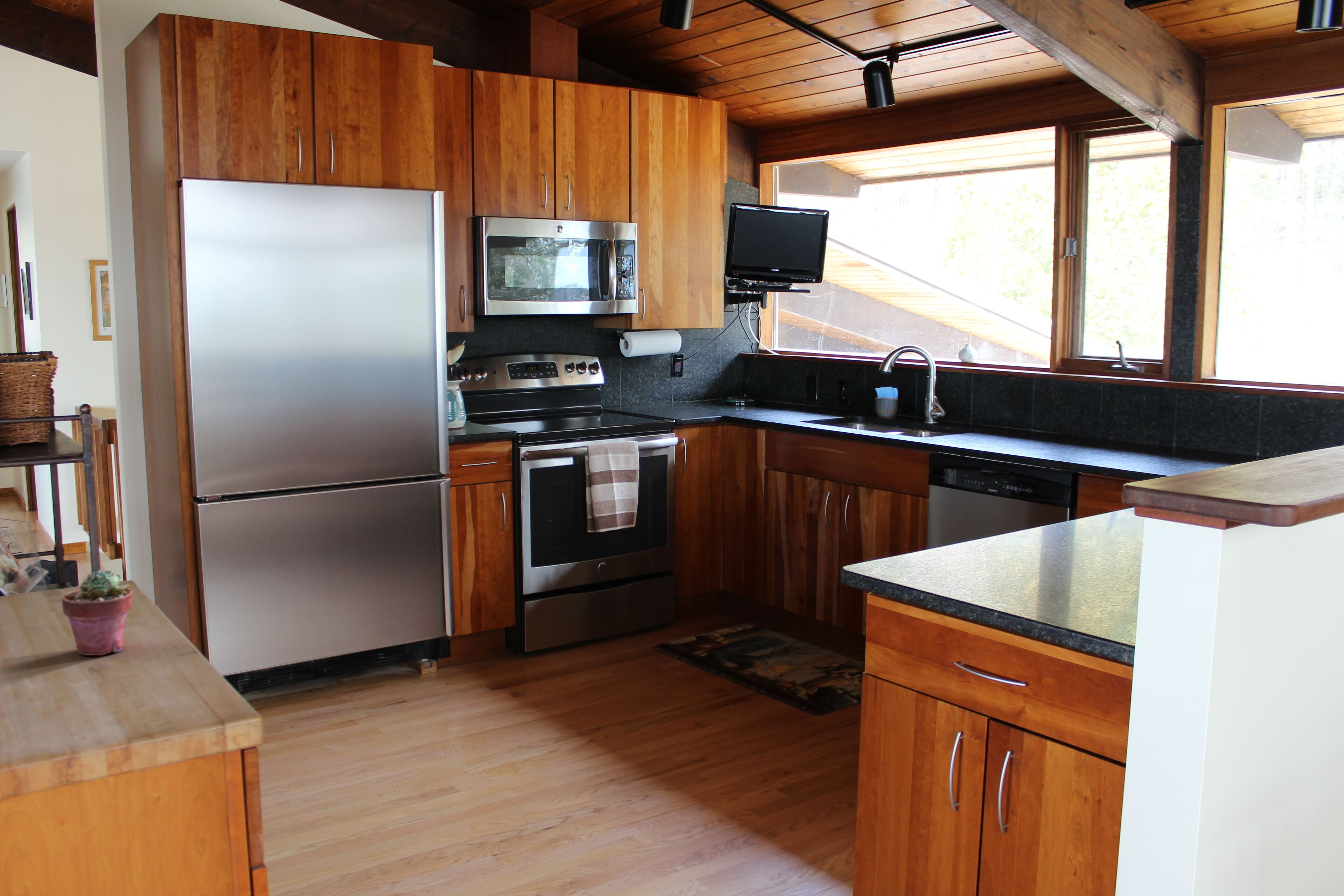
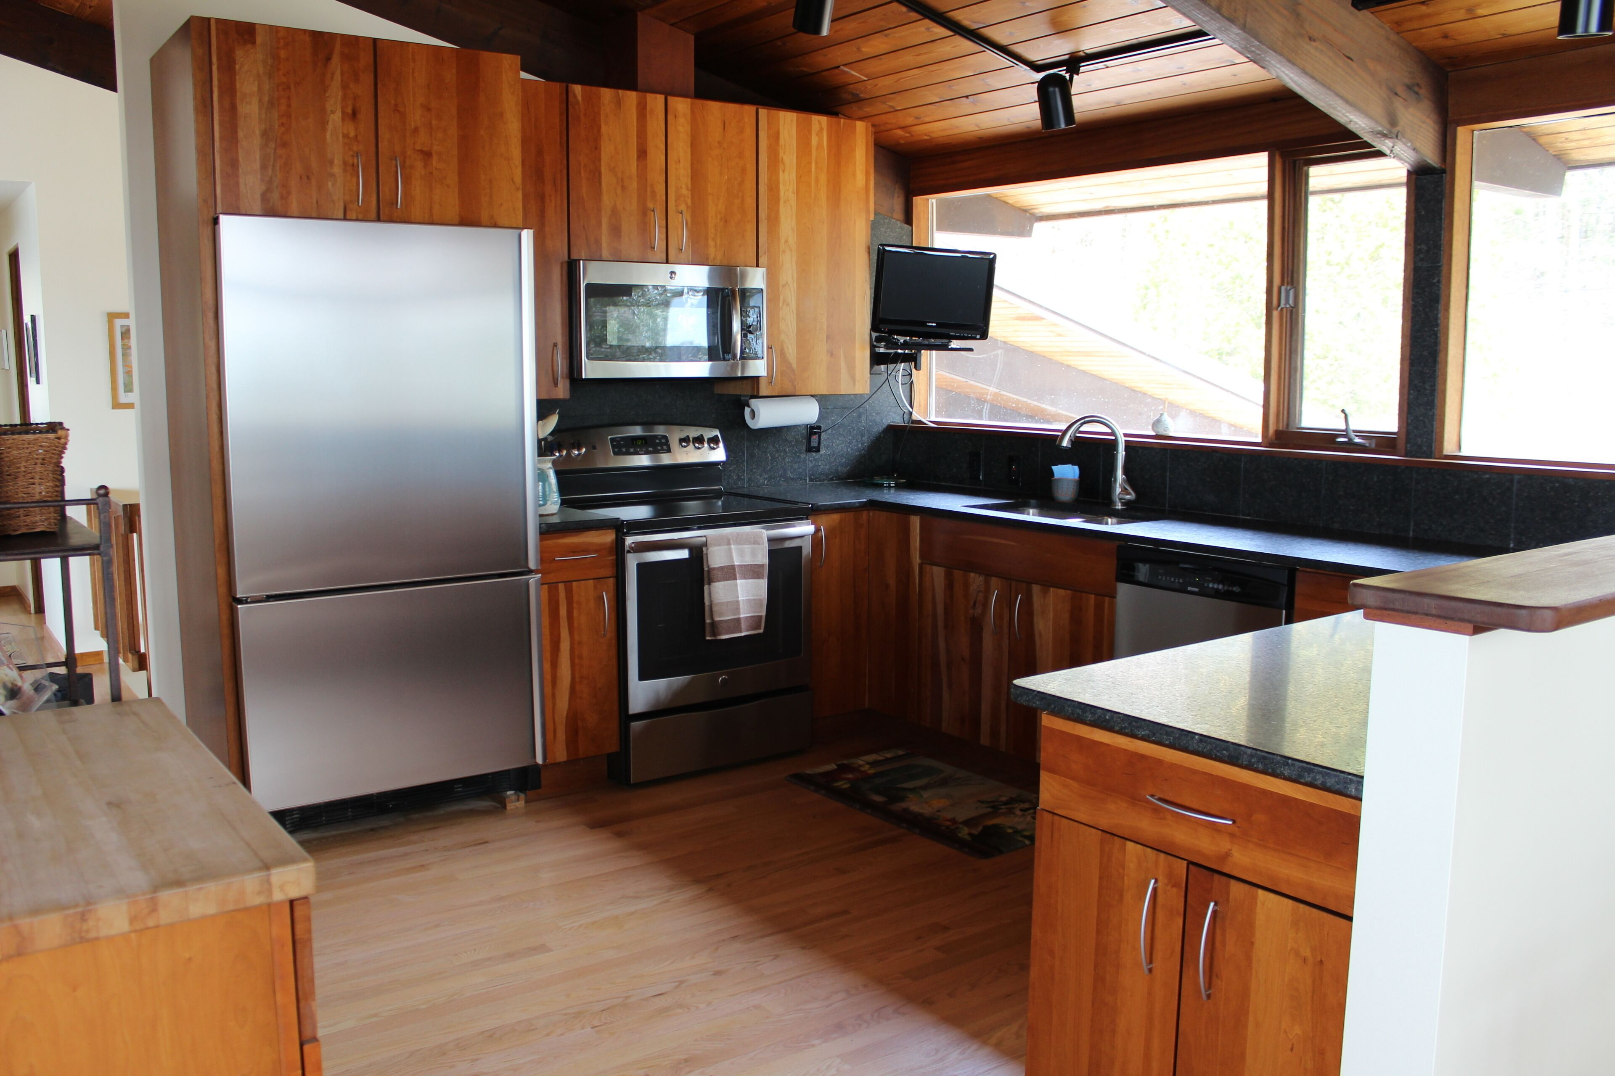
- potted succulent (99, 610)
